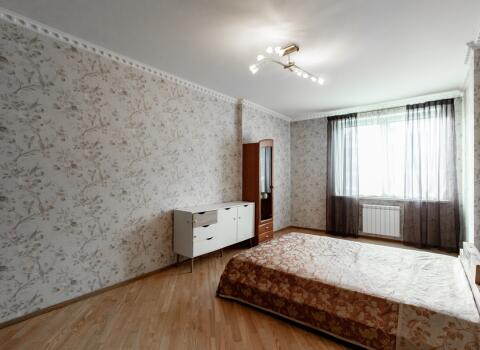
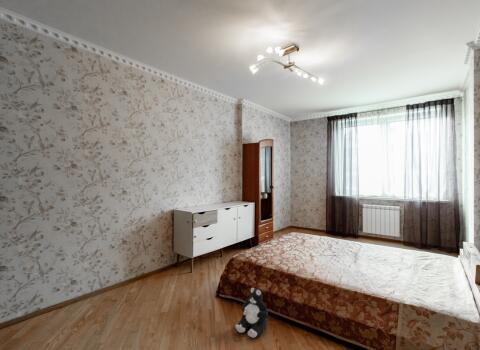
+ plush toy (253, 309)
